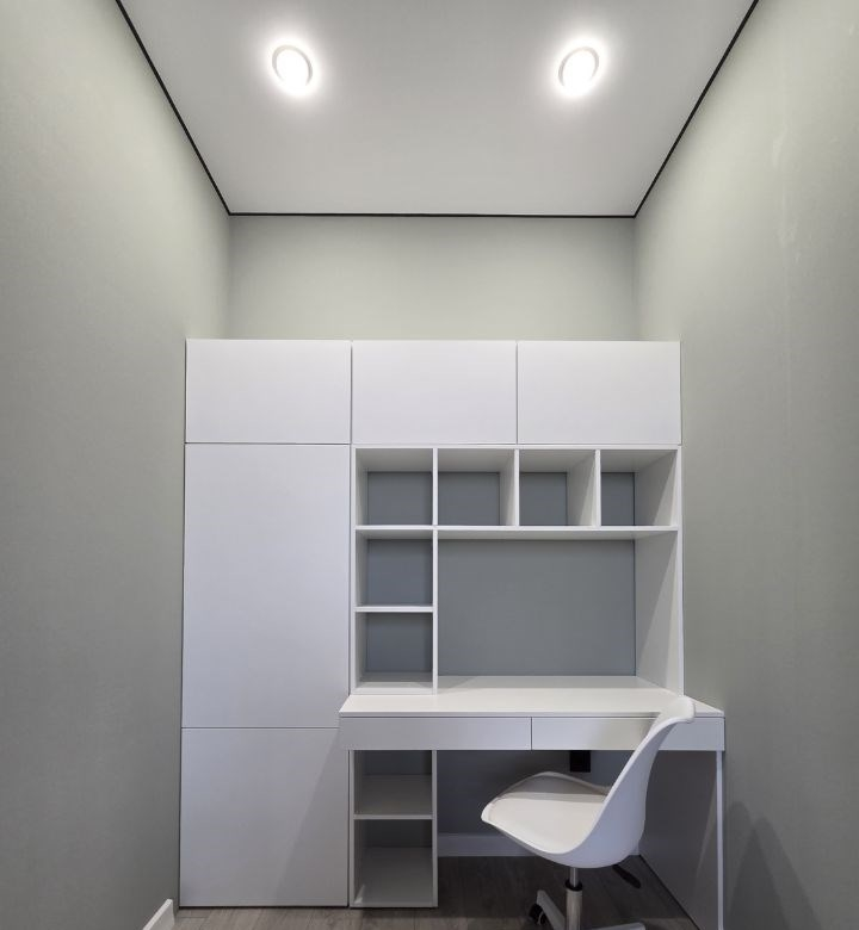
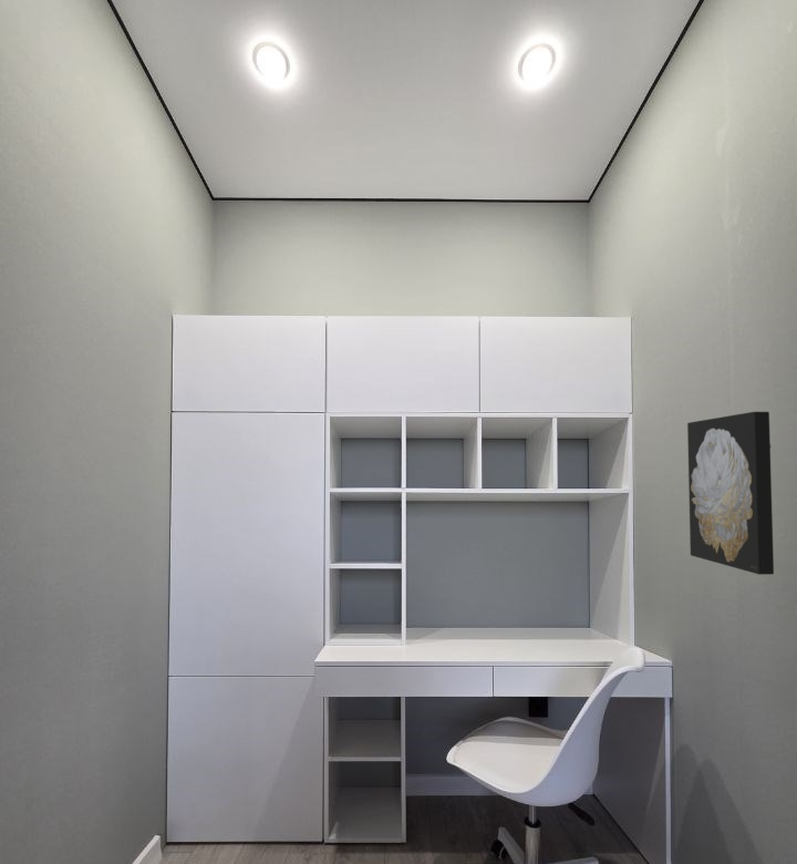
+ wall art (726, 490)
